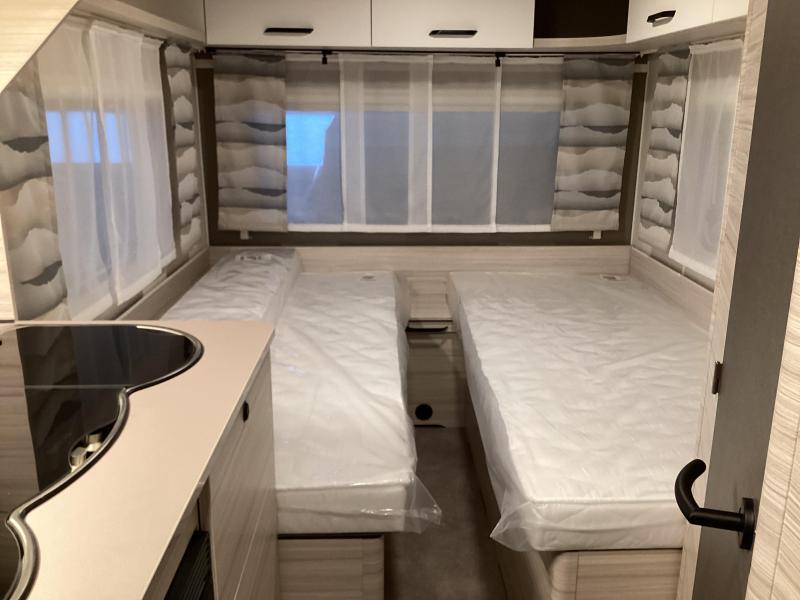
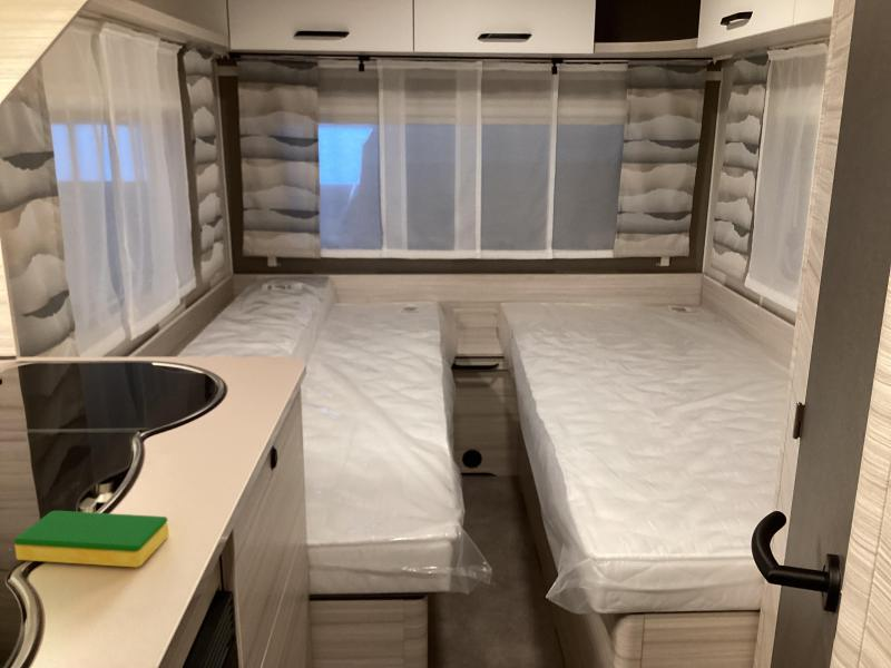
+ dish sponge (94, 537)
